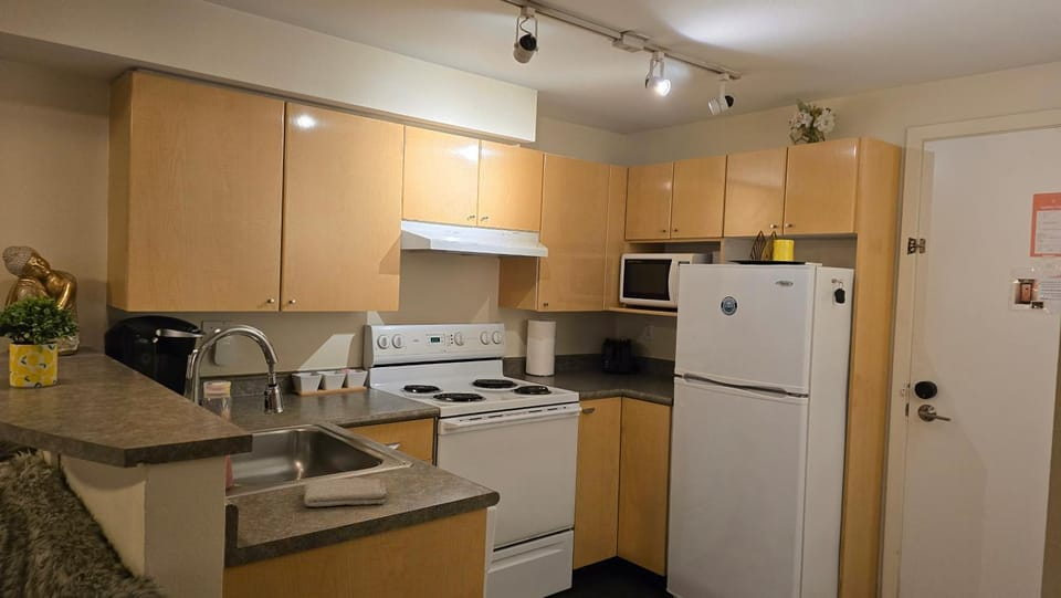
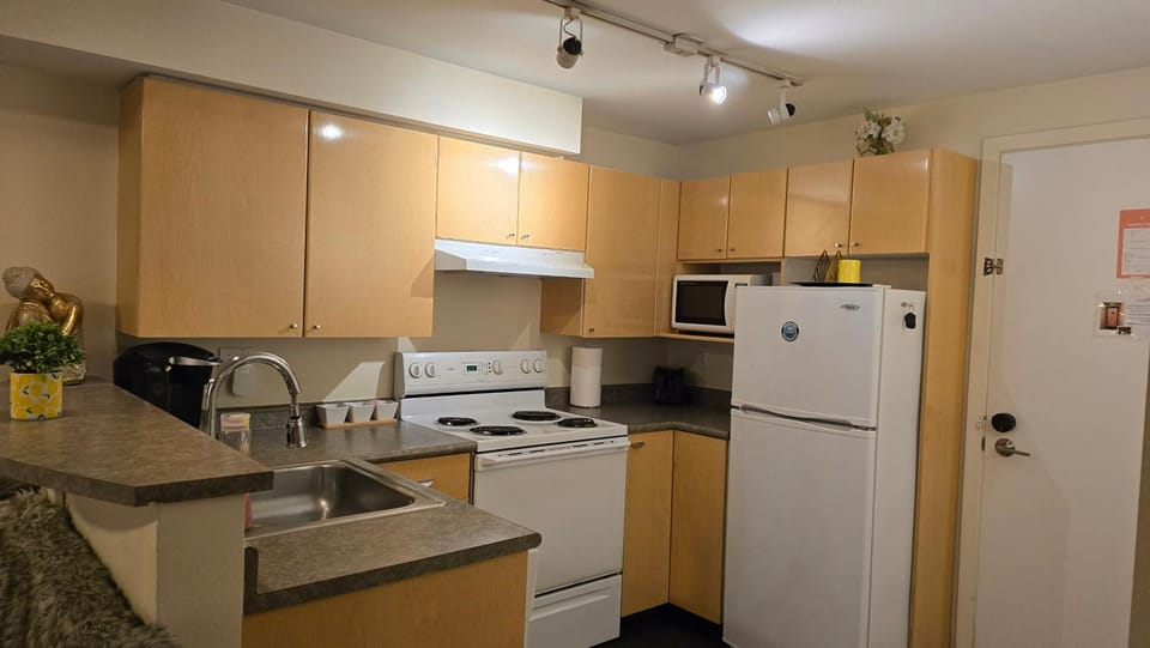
- washcloth (345, 491)
